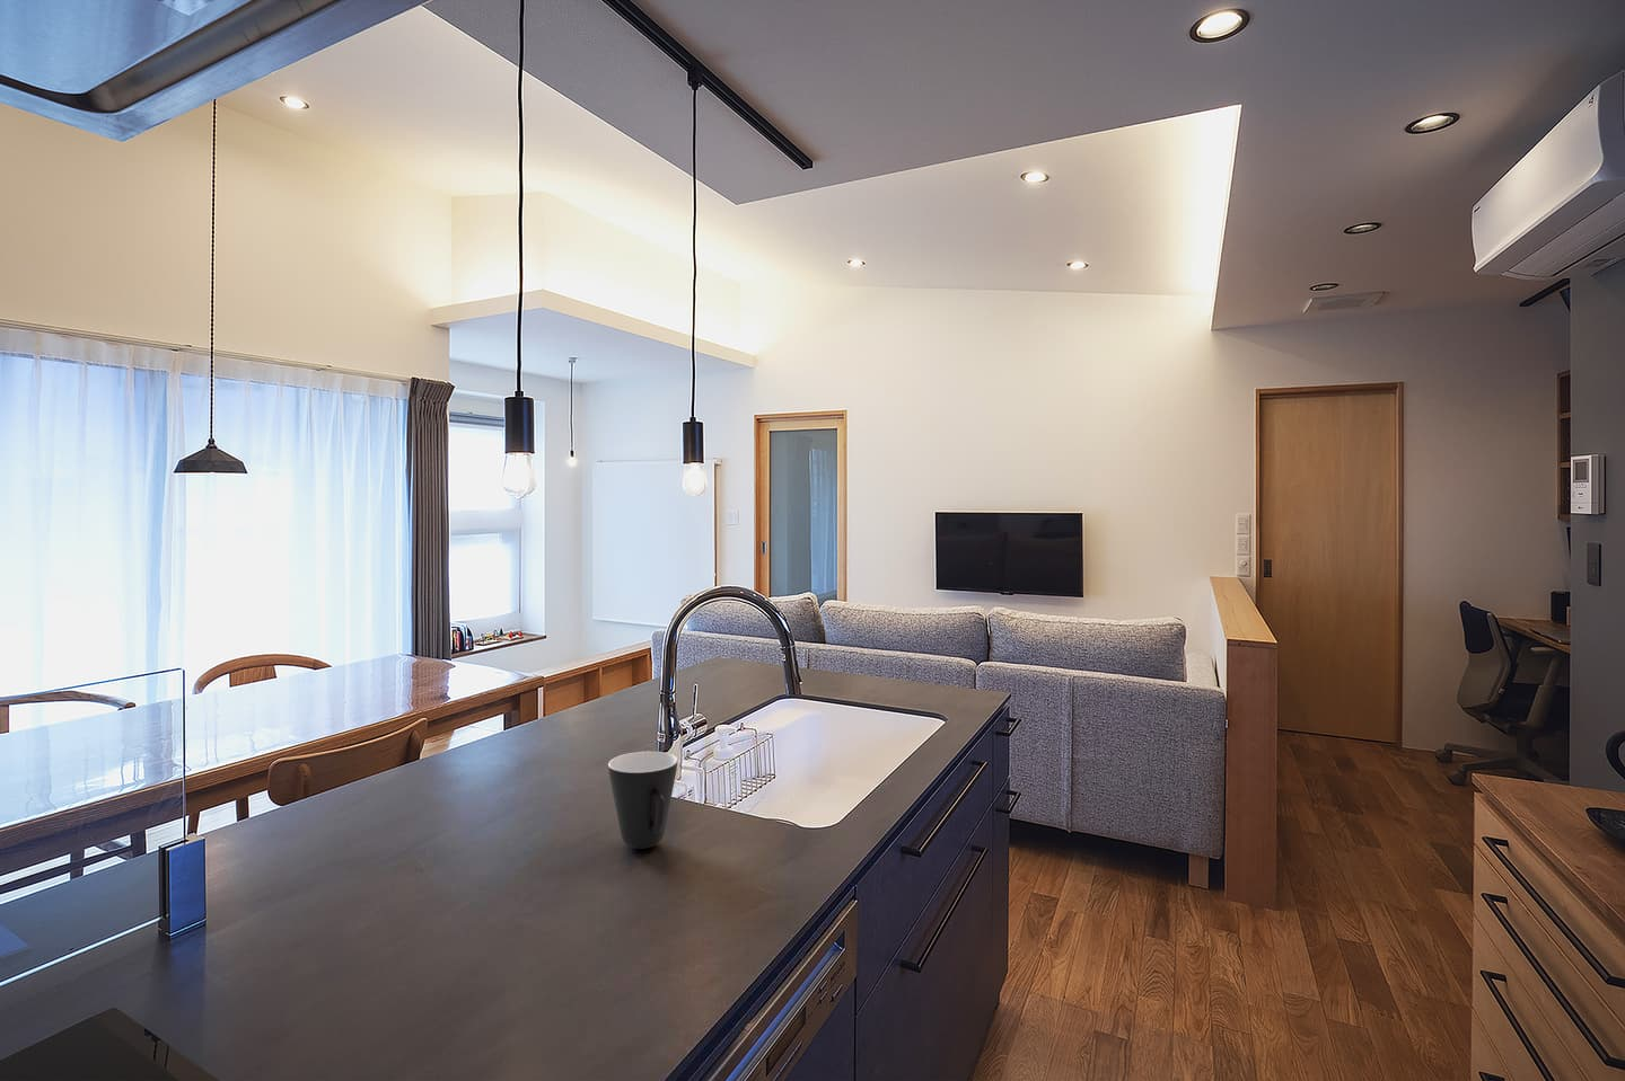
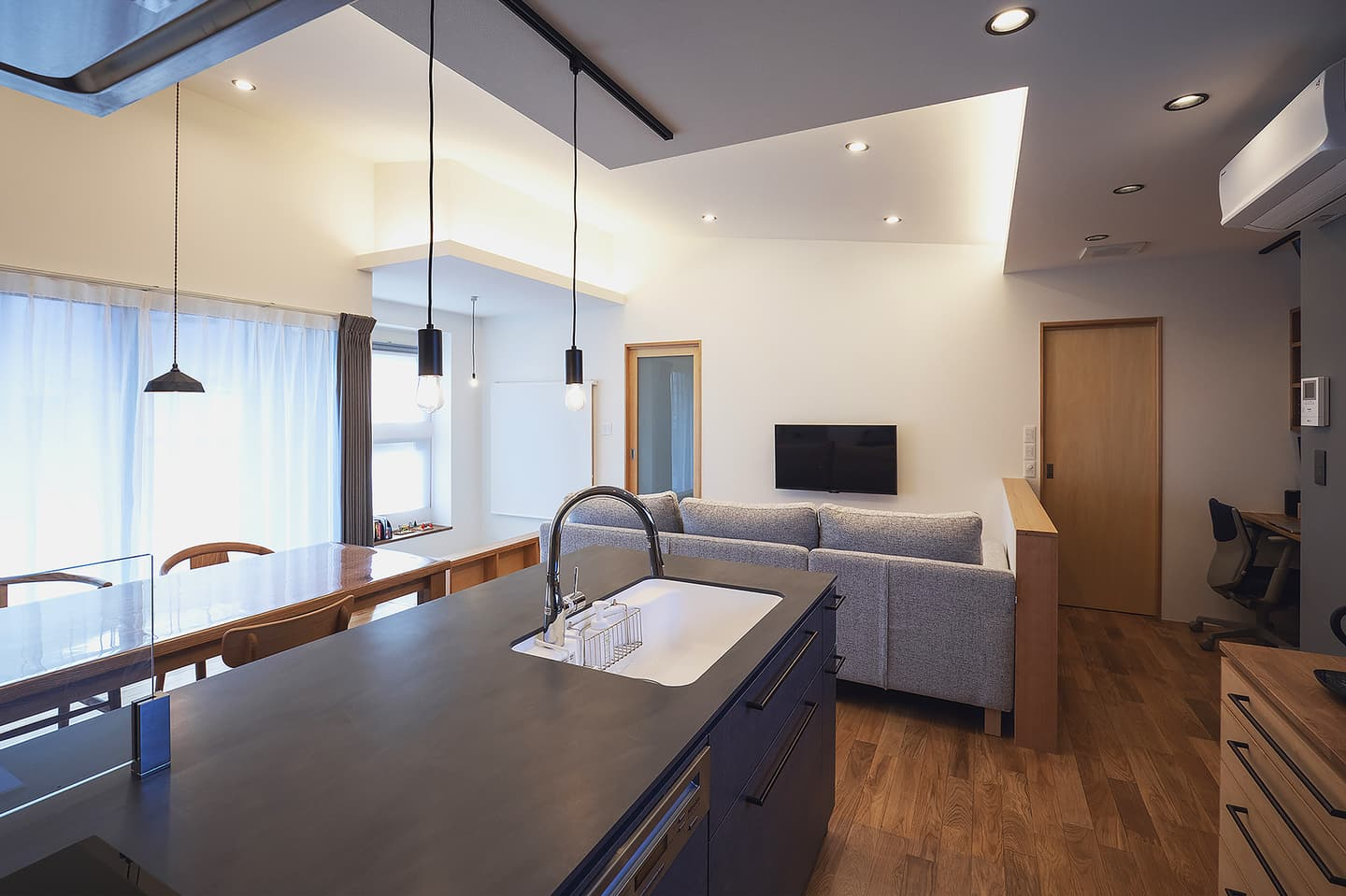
- mug (646, 805)
